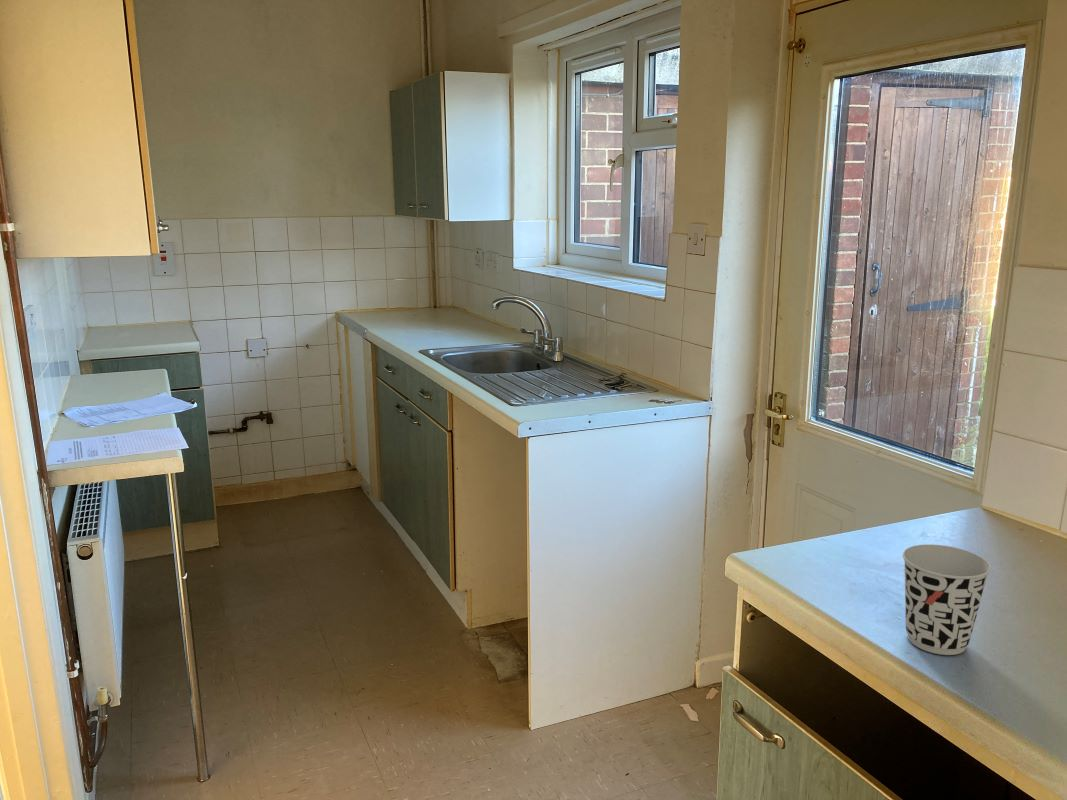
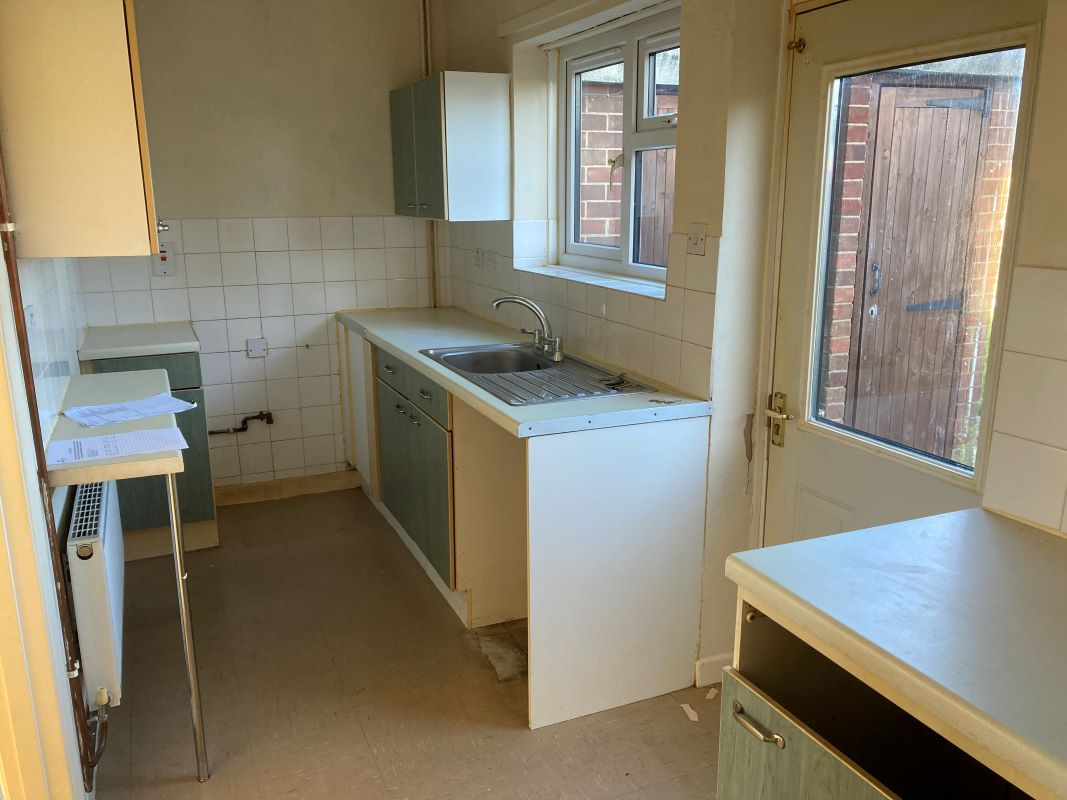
- cup (941, 601)
